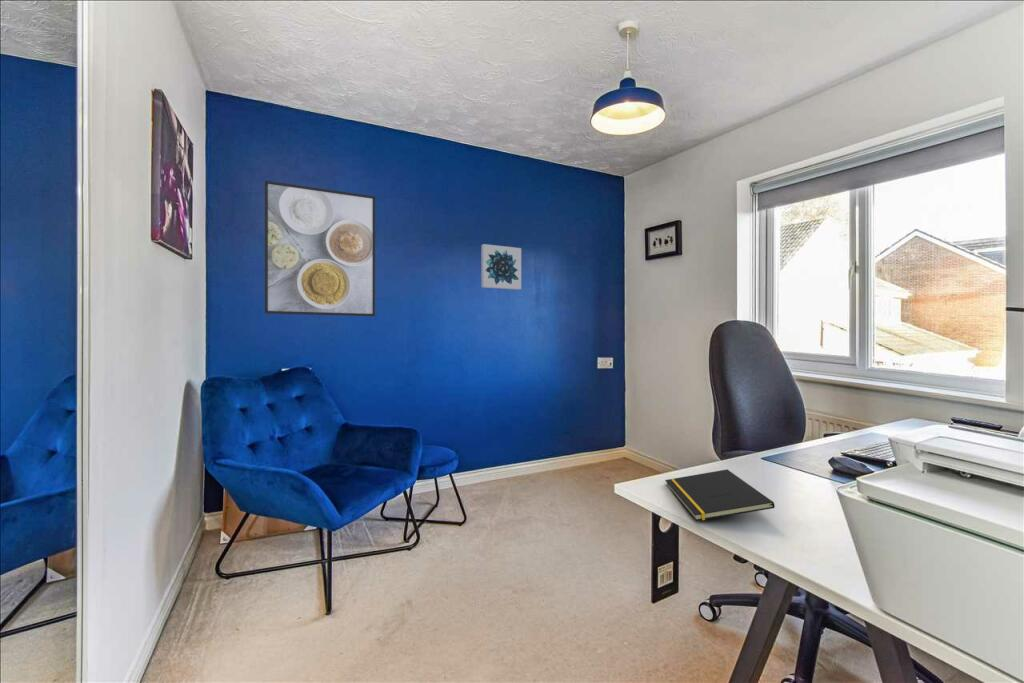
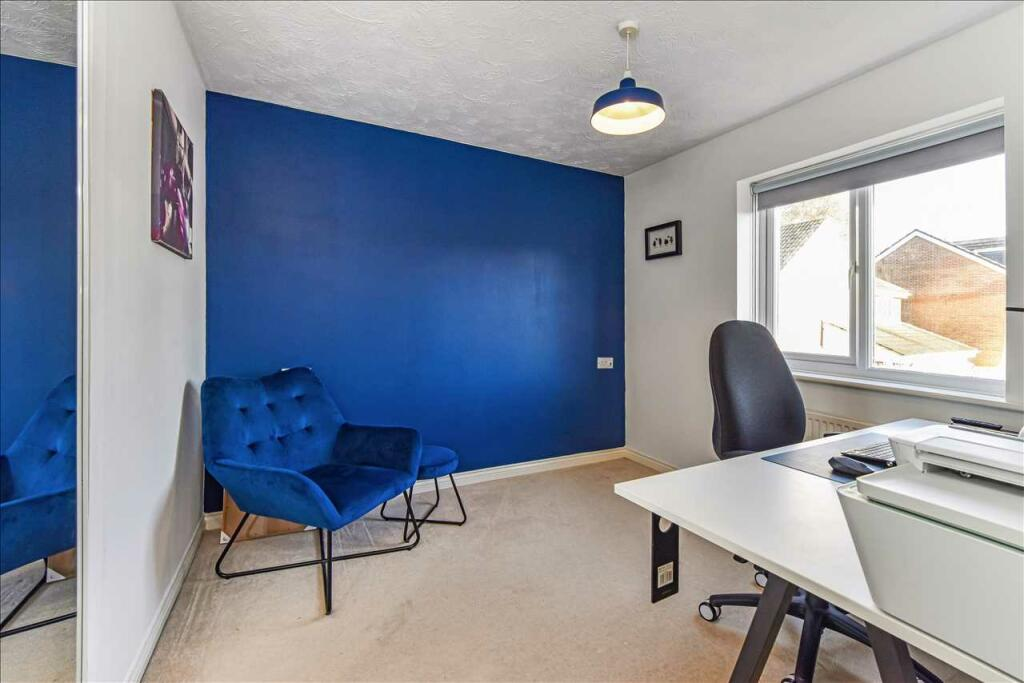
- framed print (322, 252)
- notepad (713, 492)
- wall art (501, 267)
